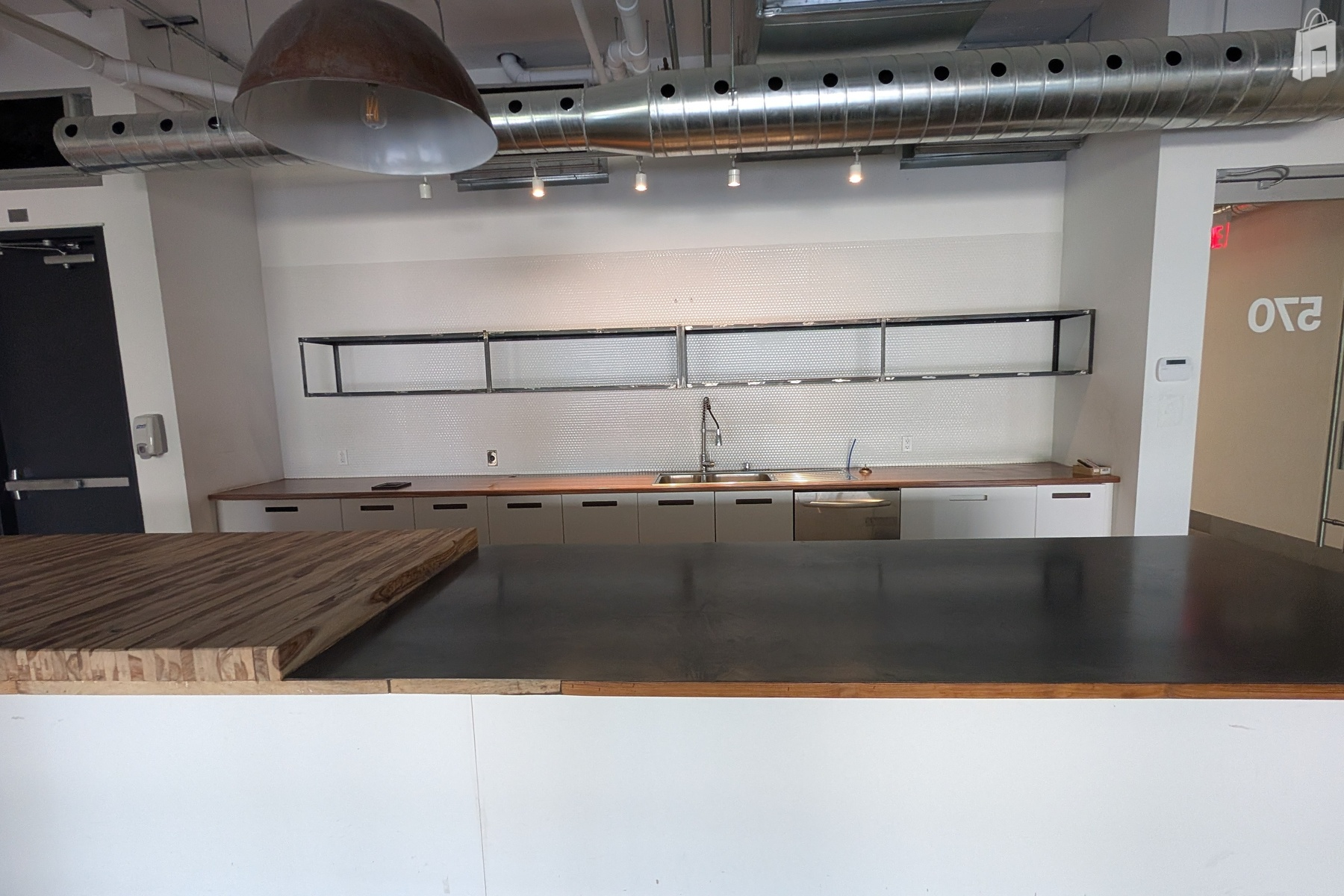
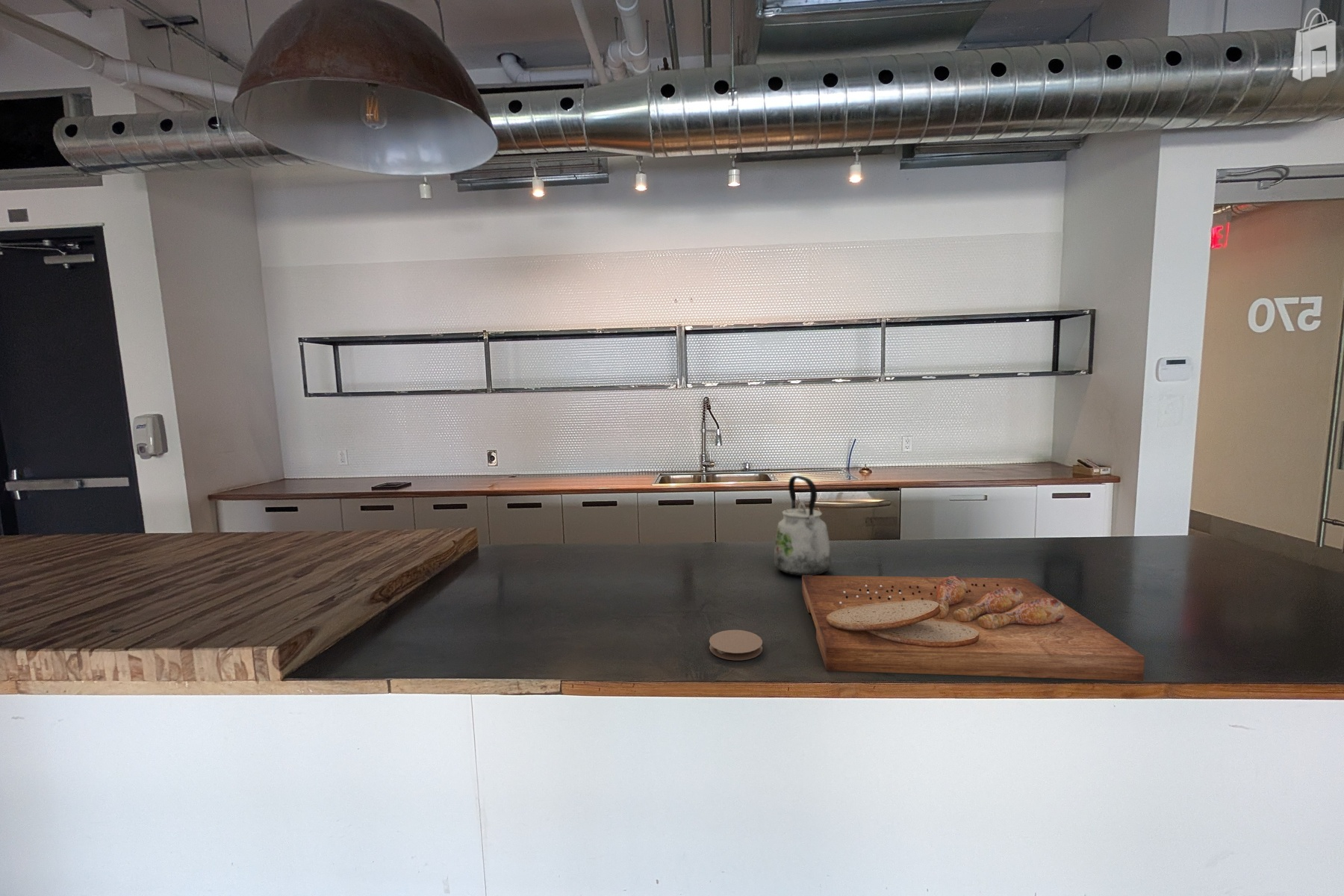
+ coaster (735, 644)
+ cutting board (940, 604)
+ kettle (797, 521)
